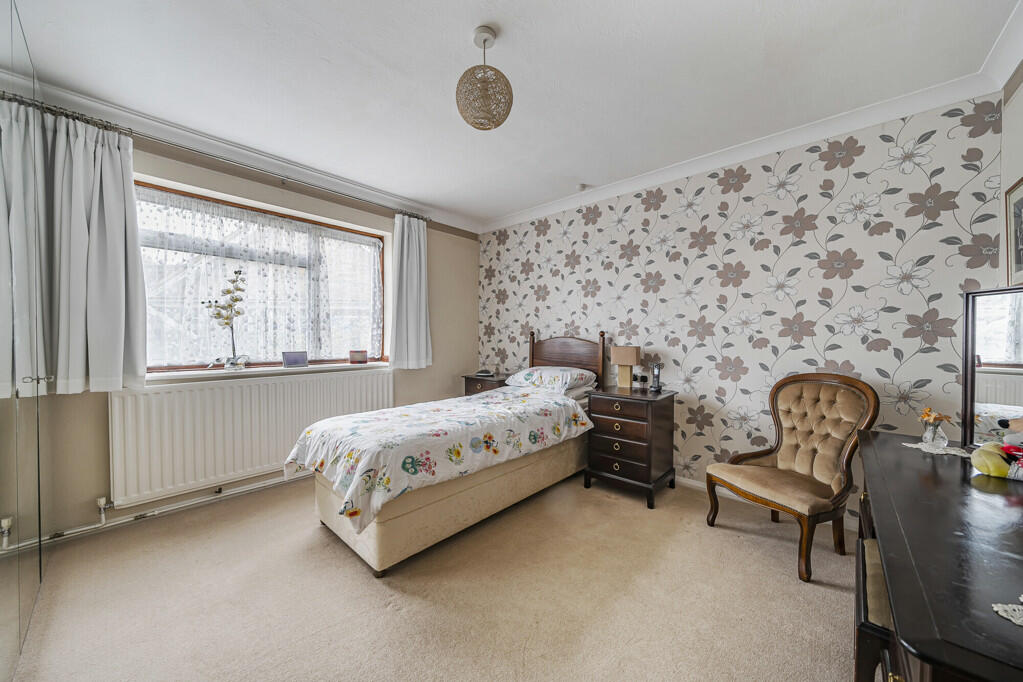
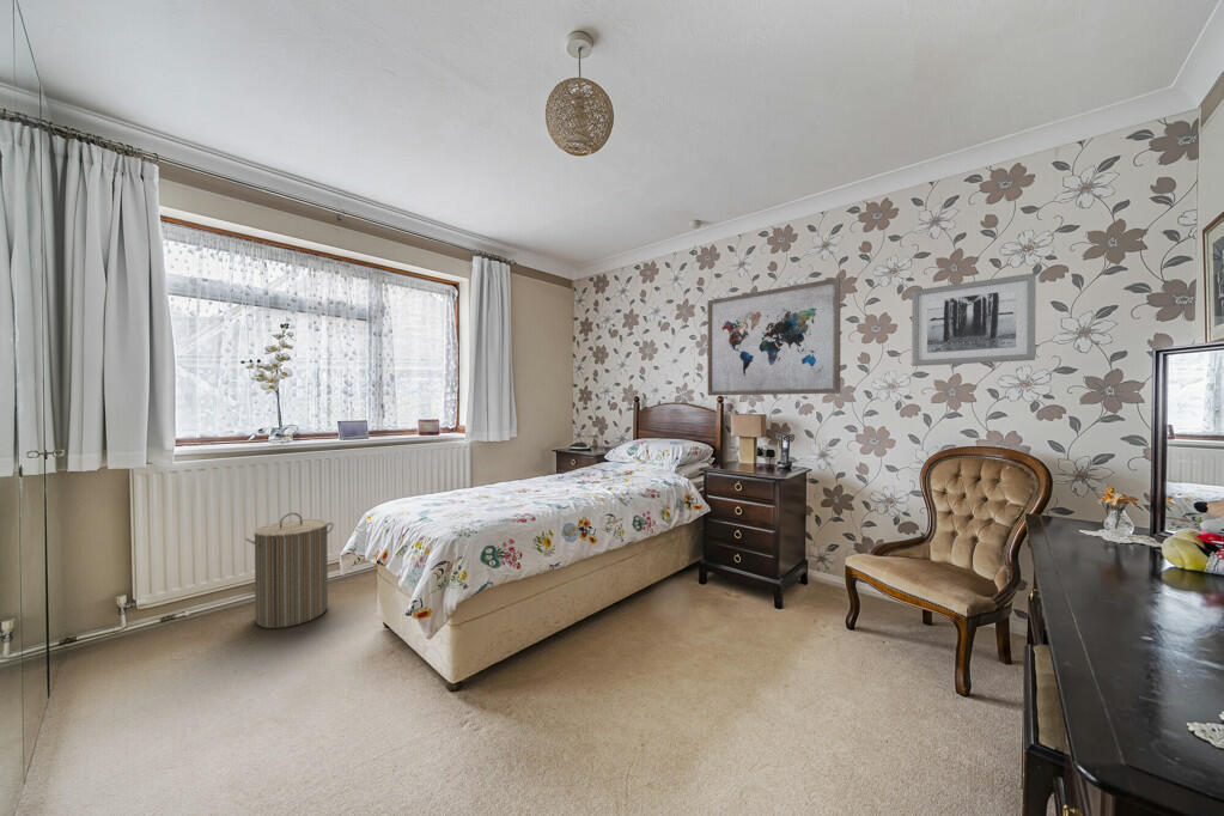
+ wall art (767, 342)
+ wall art (969, 322)
+ laundry hamper (292, 564)
